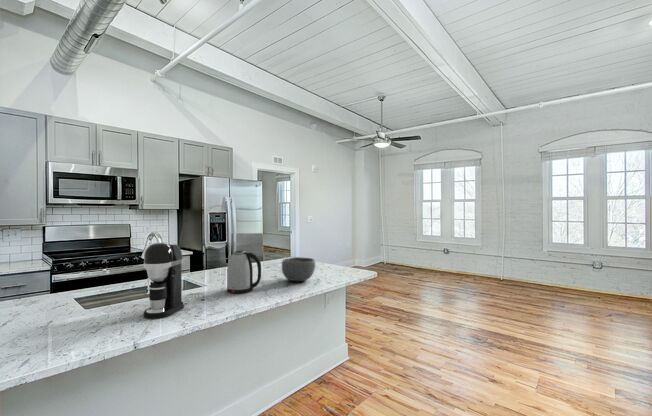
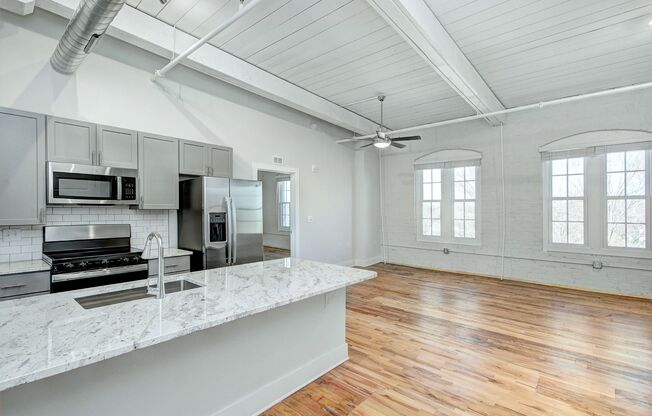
- bowl (298, 269)
- coffee maker (164, 276)
- kettle (244, 270)
